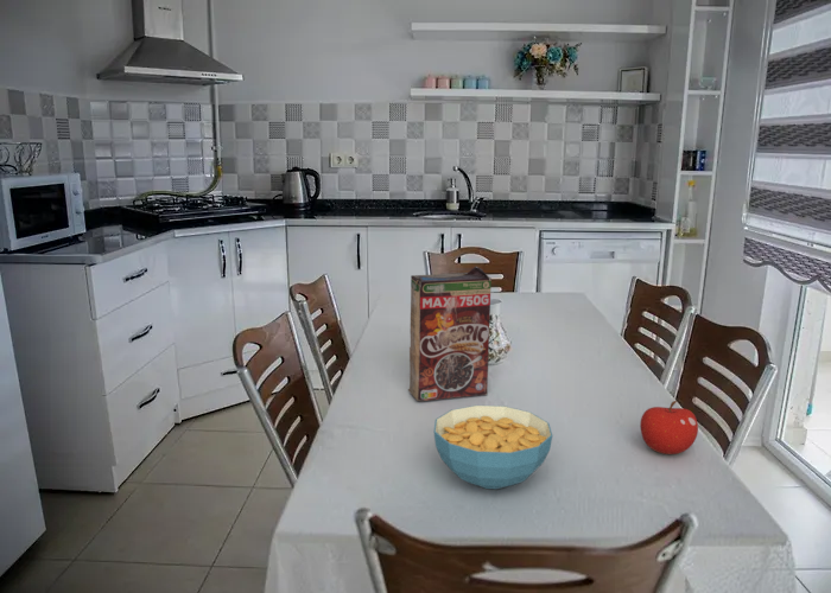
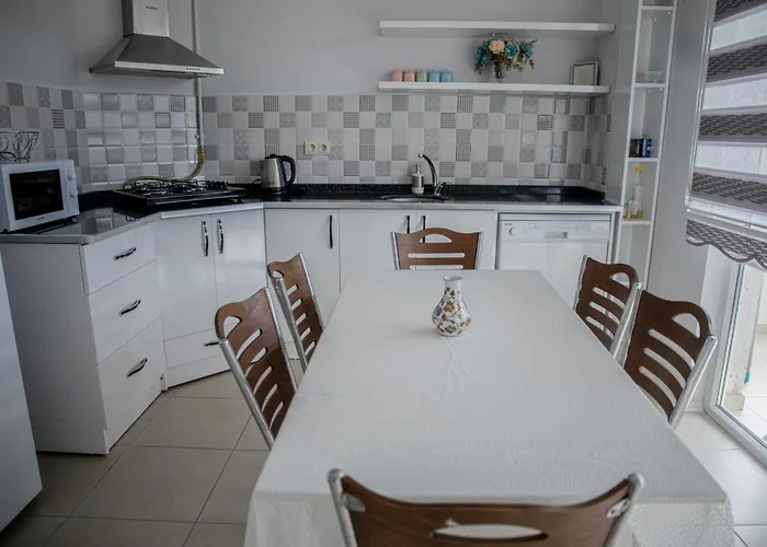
- cereal box (449, 331)
- cereal bowl (491, 453)
- fruit (668, 426)
